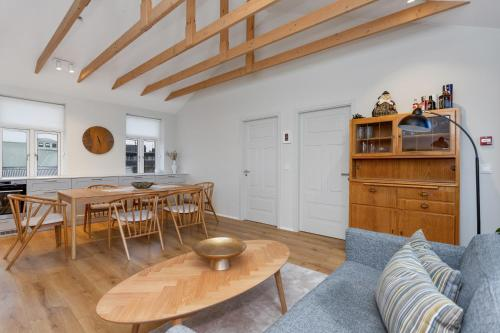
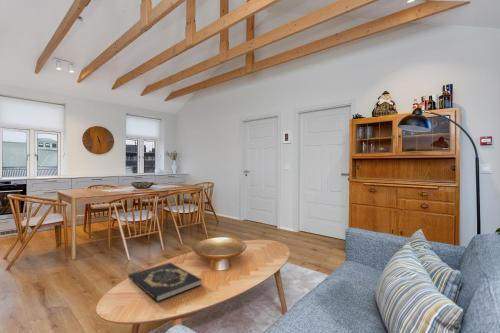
+ book (164, 279)
